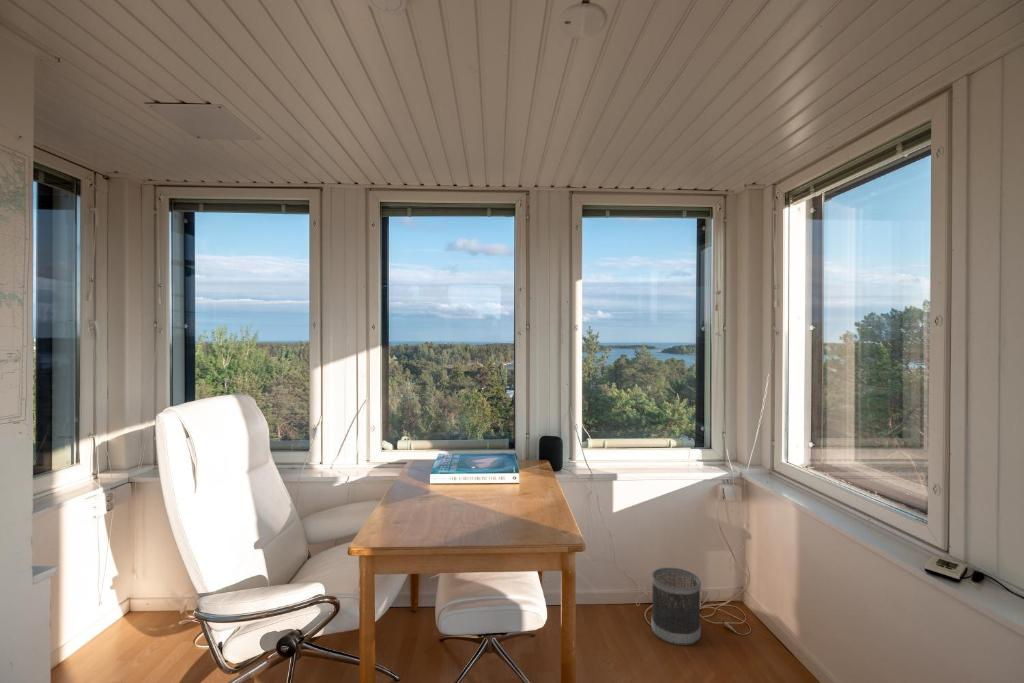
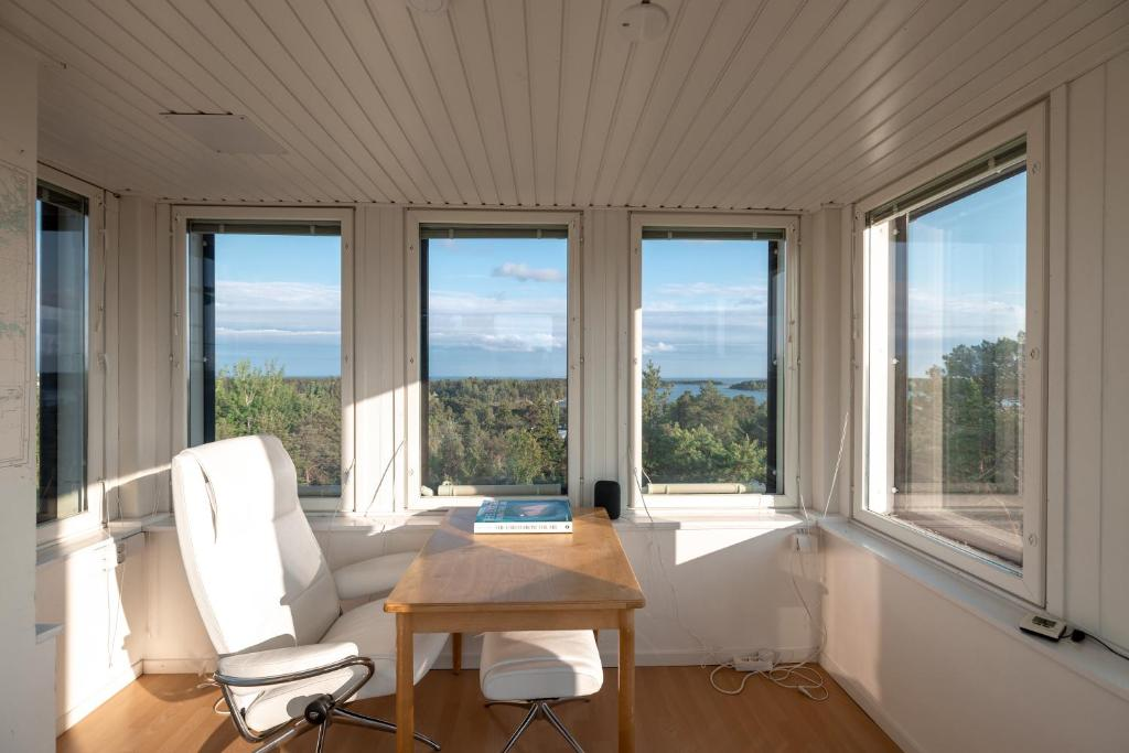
- wastebasket (675, 604)
